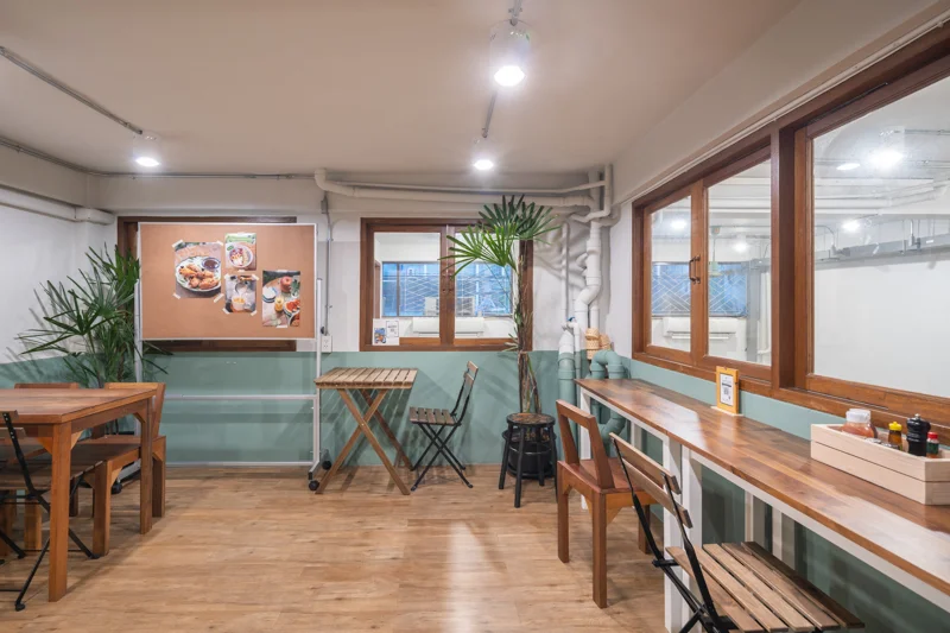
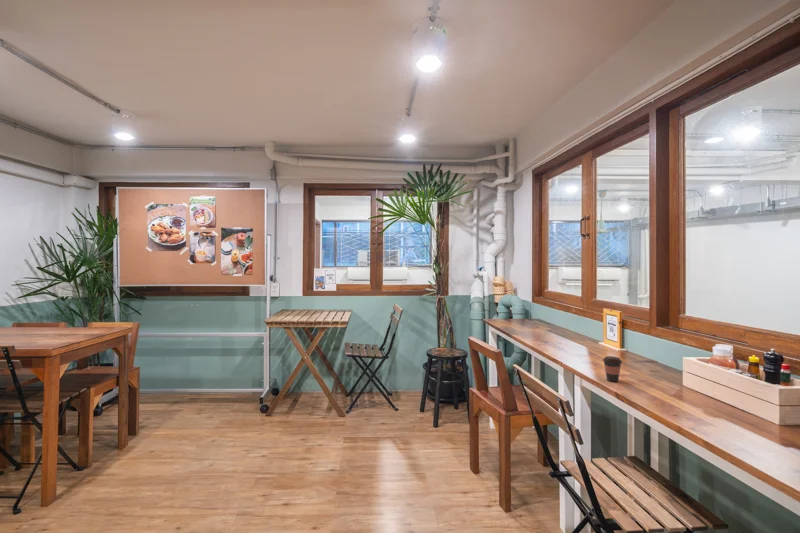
+ coffee cup (612, 369)
